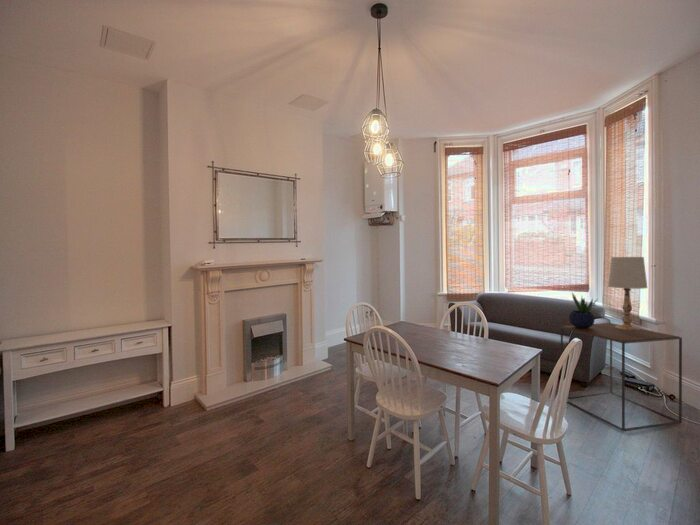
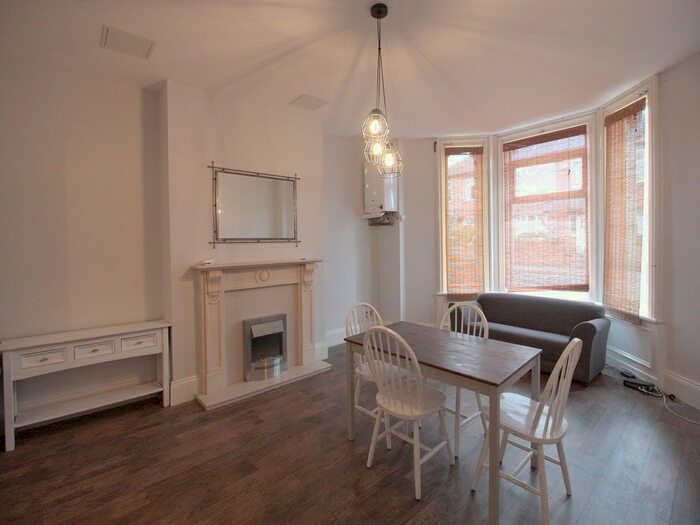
- table lamp (627, 292)
- potted plant (583, 309)
- side table (611, 370)
